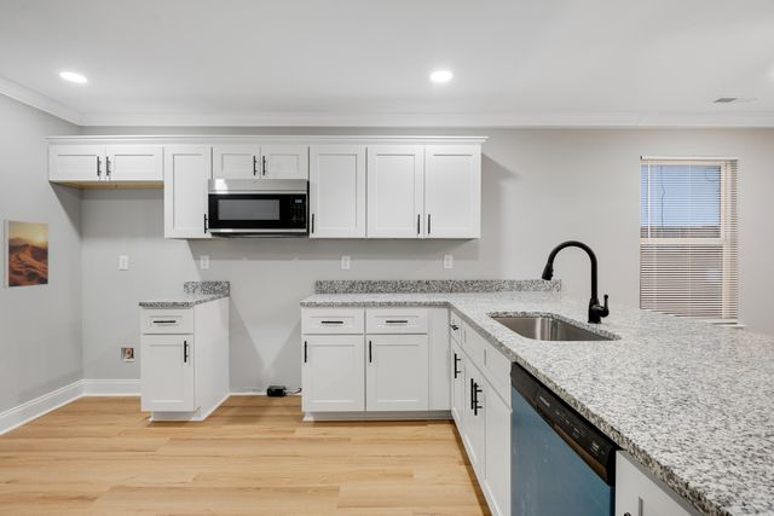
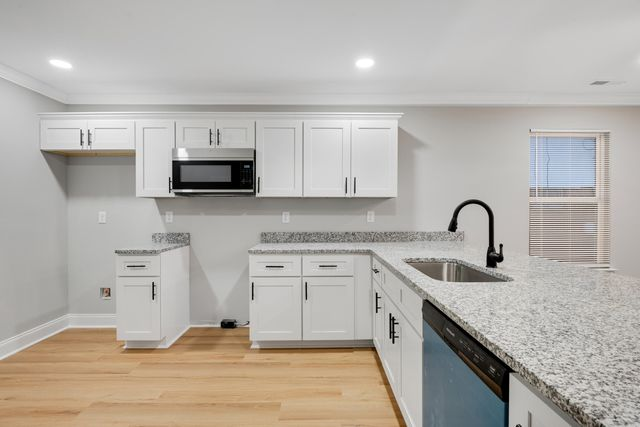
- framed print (27, 254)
